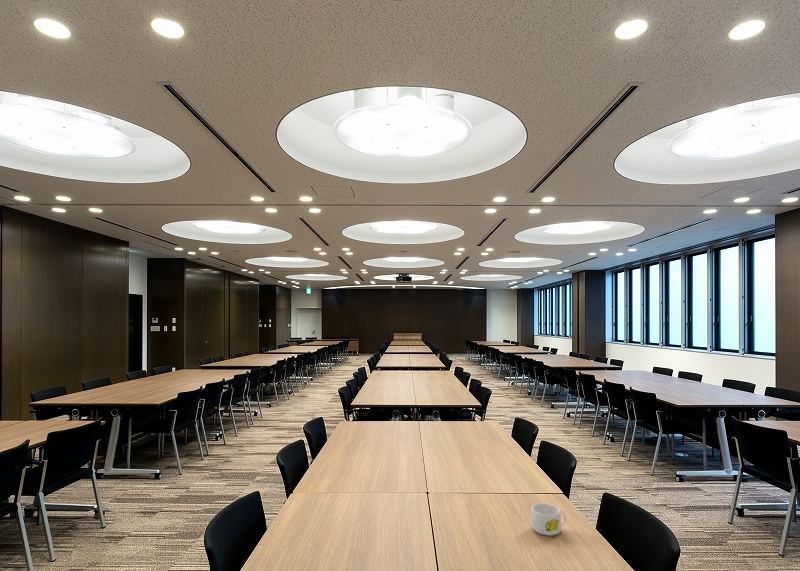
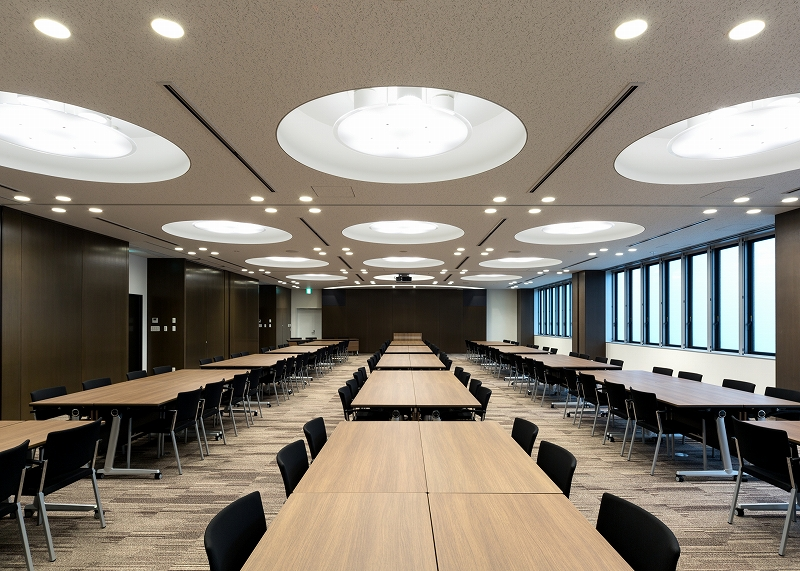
- mug (546, 519)
